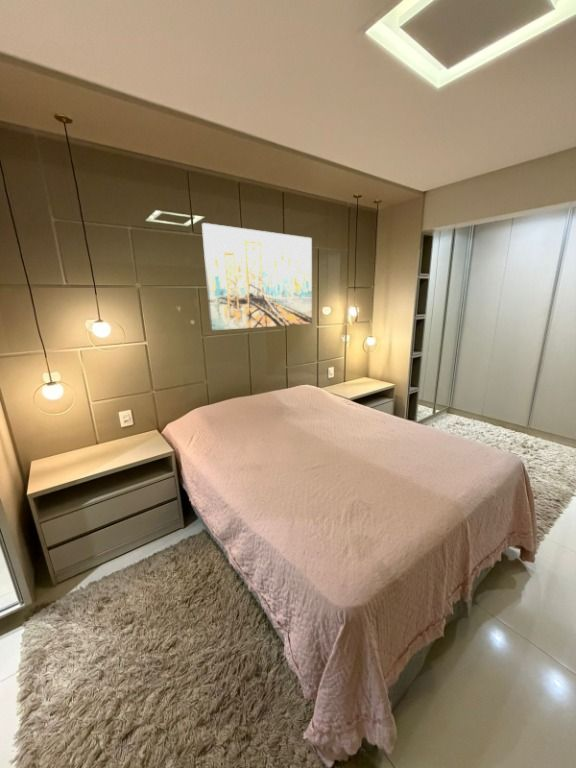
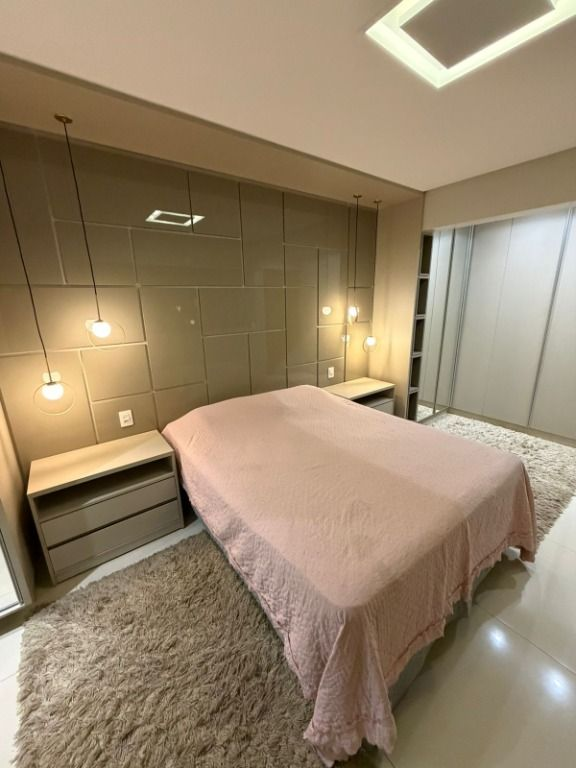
- wall art (264, 280)
